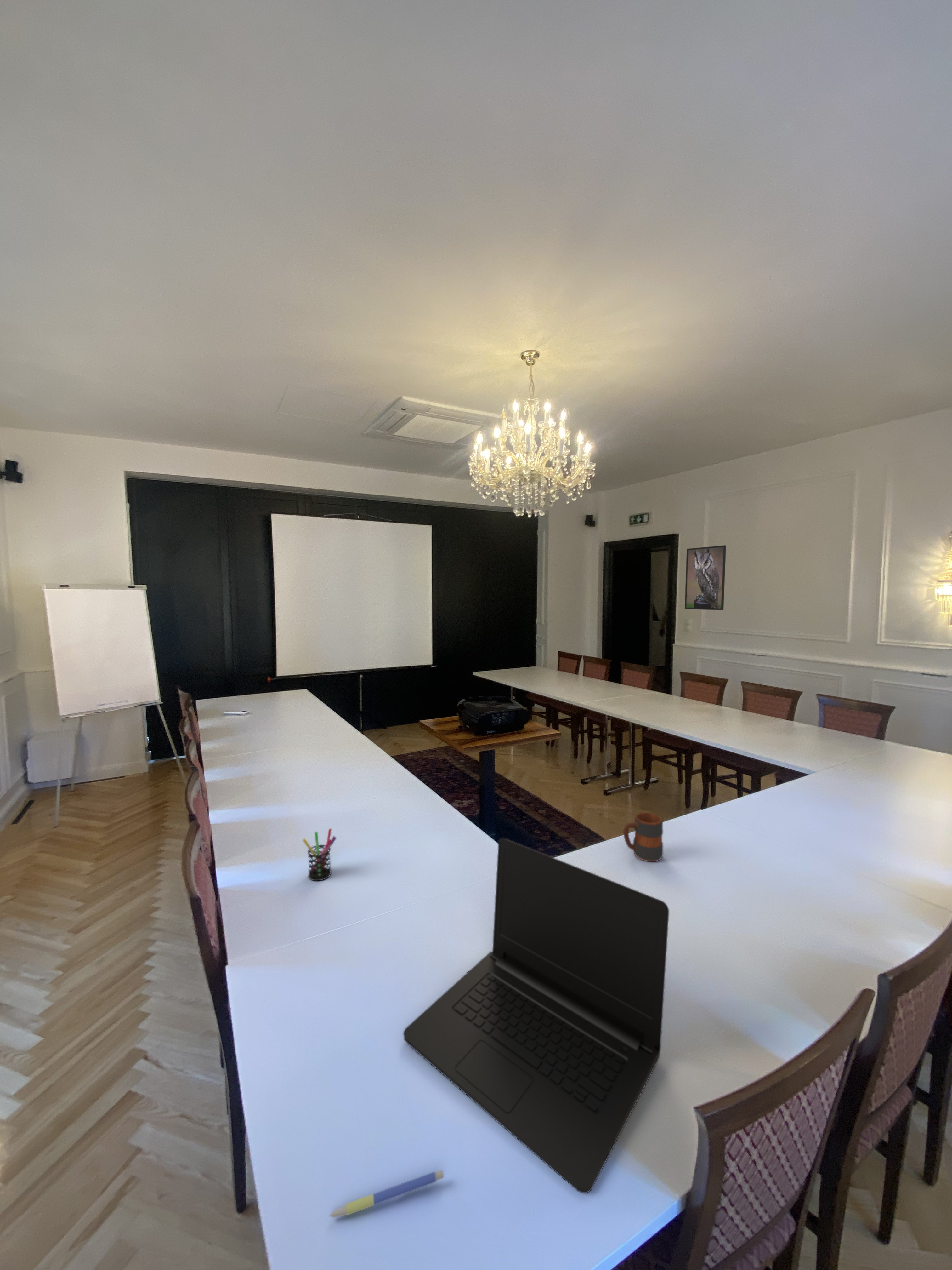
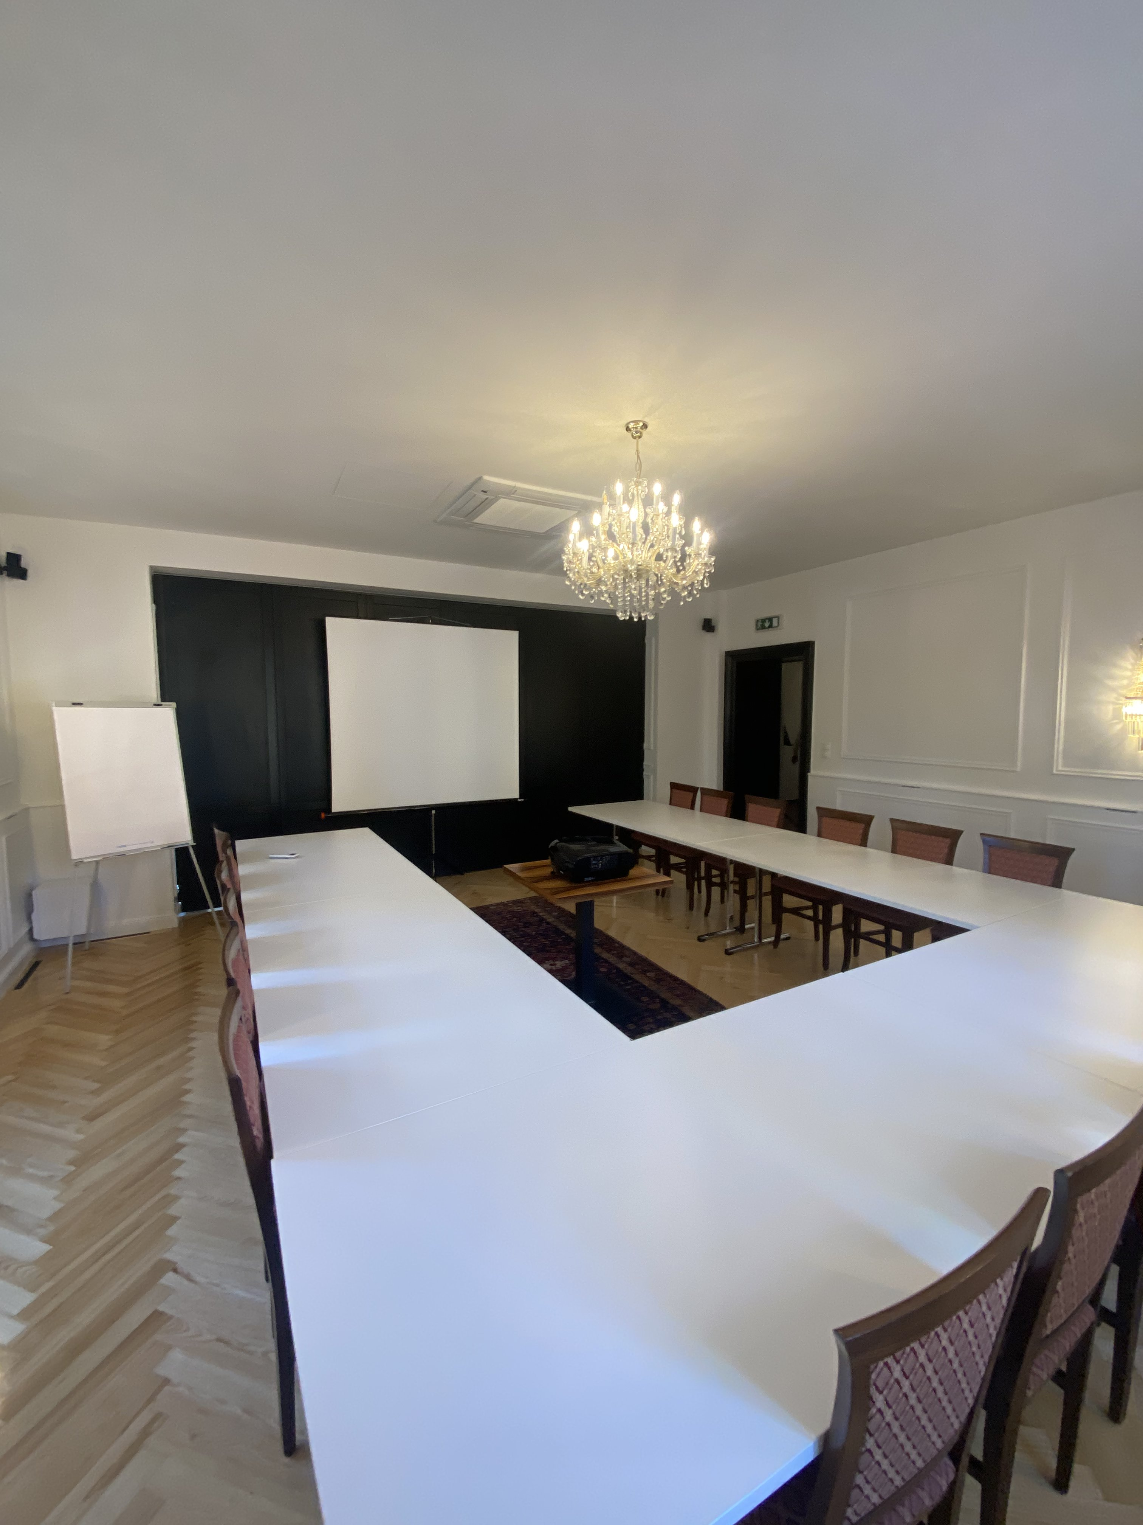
- laptop (532, 973)
- pen (388, 1194)
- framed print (704, 578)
- pen holder (320, 852)
- mug (643, 837)
